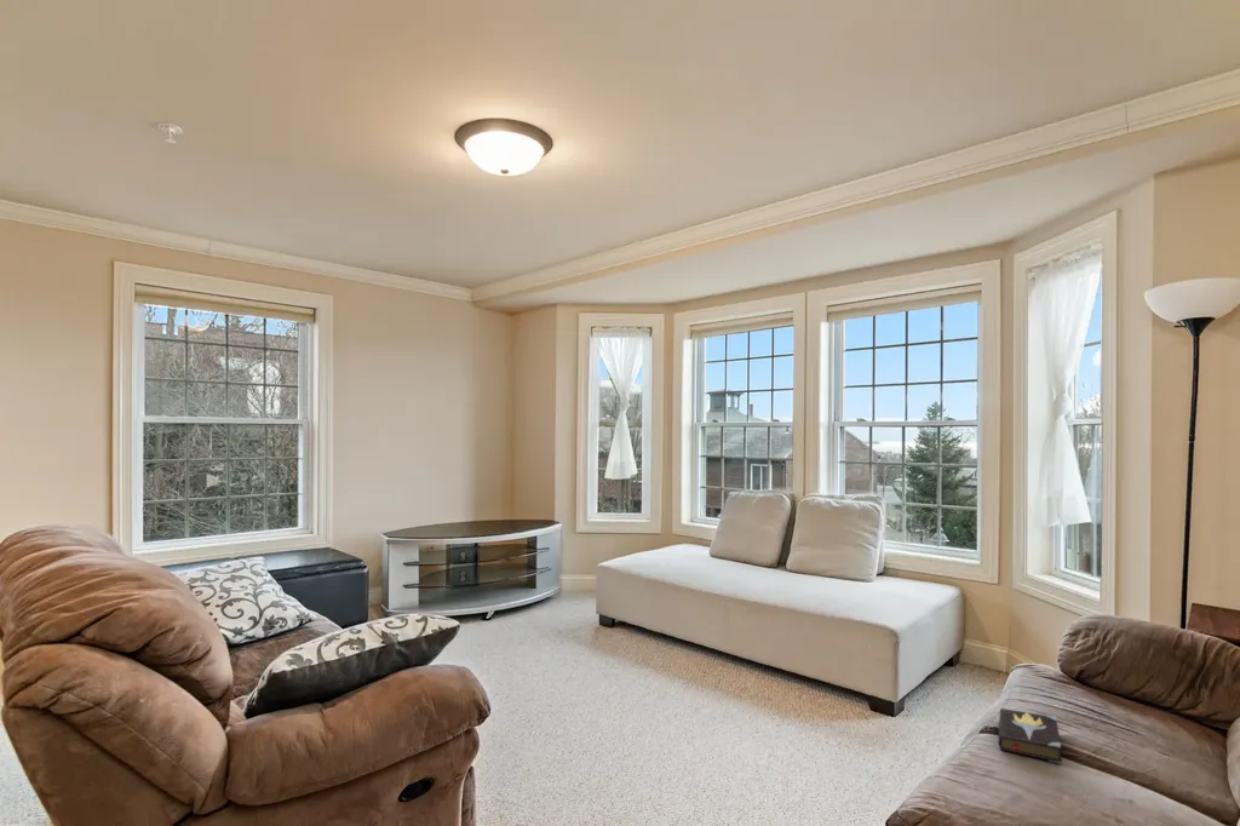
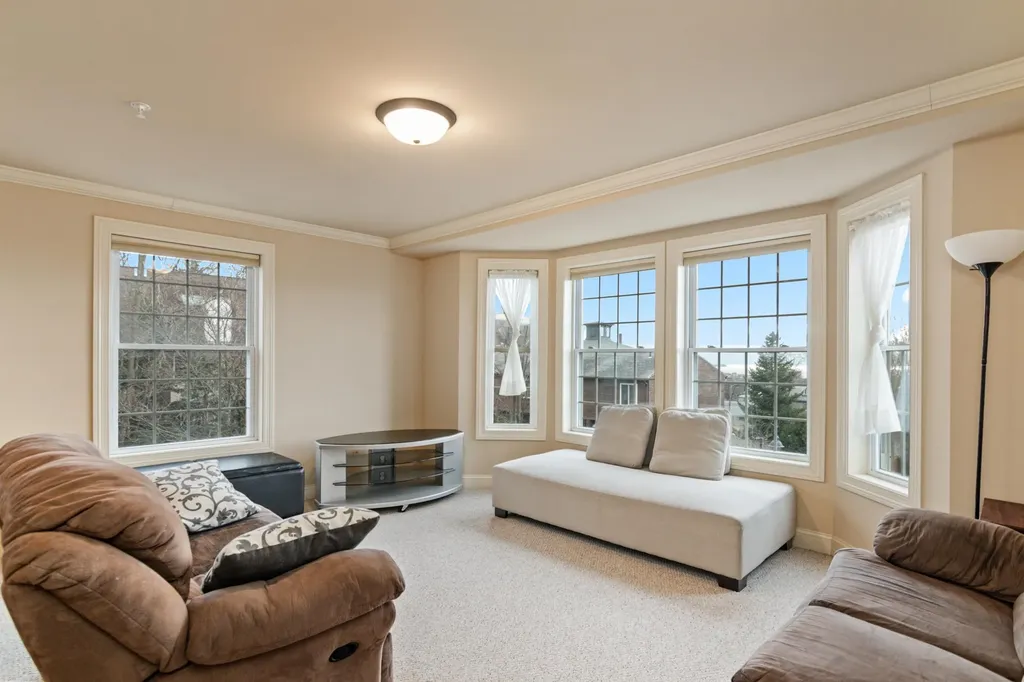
- hardback book (1028, 732)
